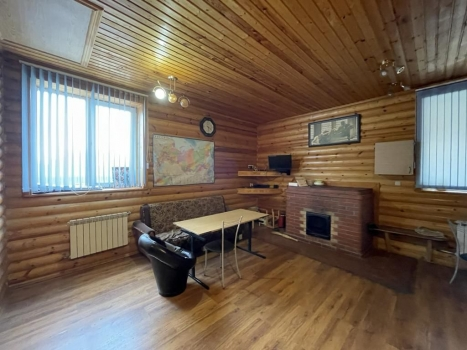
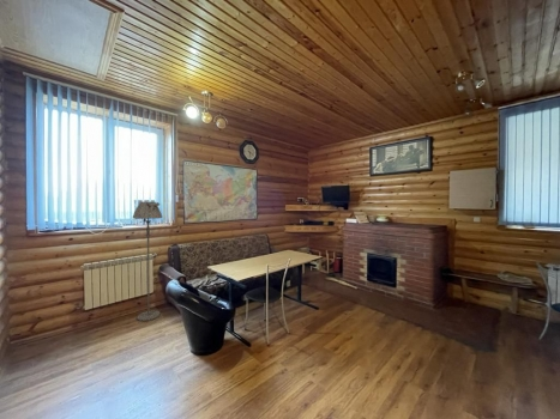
+ floor lamp (147, 259)
